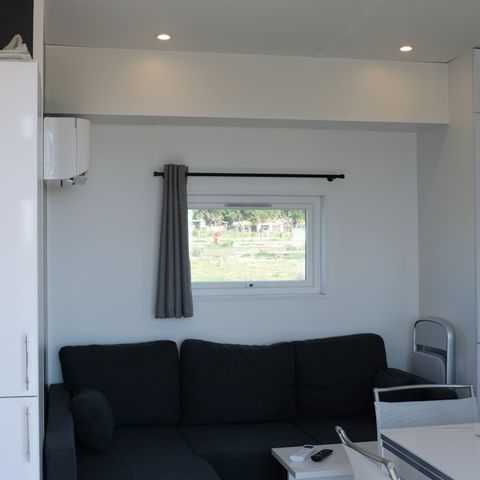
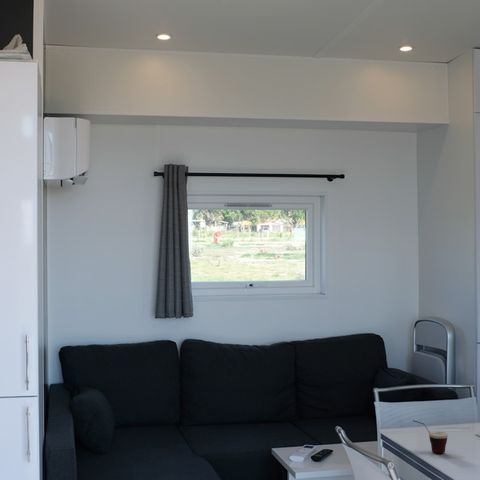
+ cup (430, 436)
